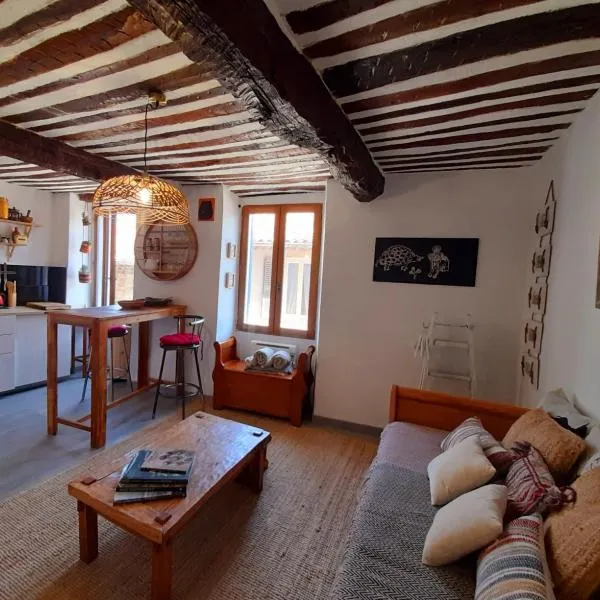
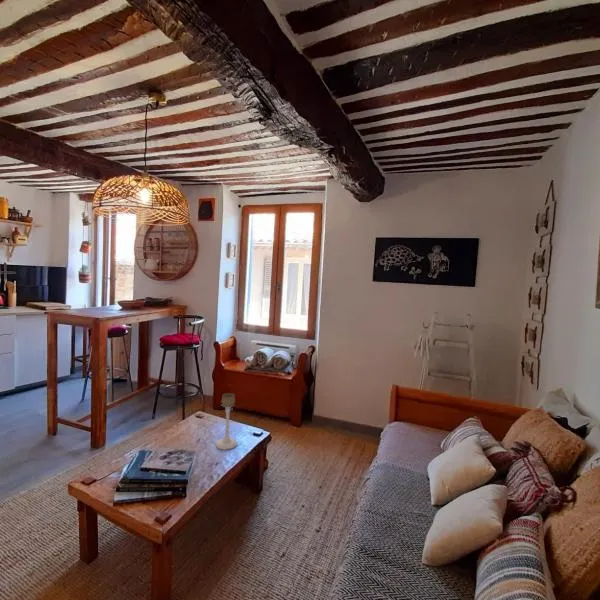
+ candle holder (227, 419)
